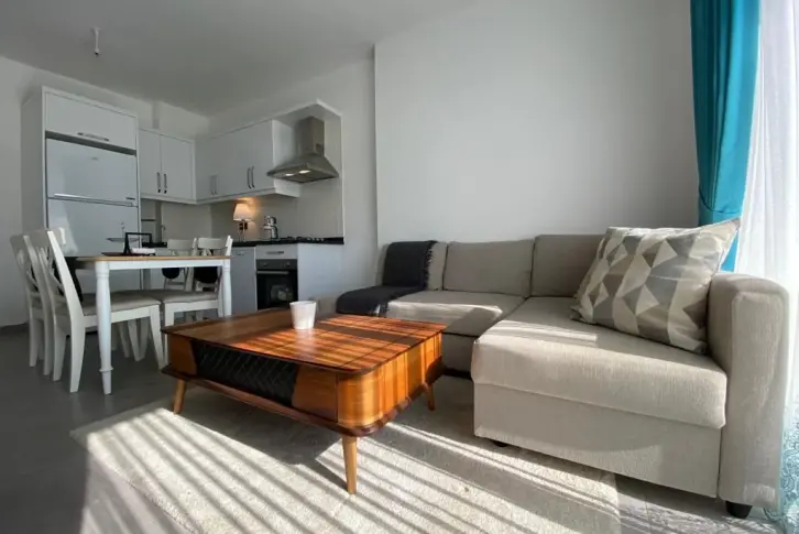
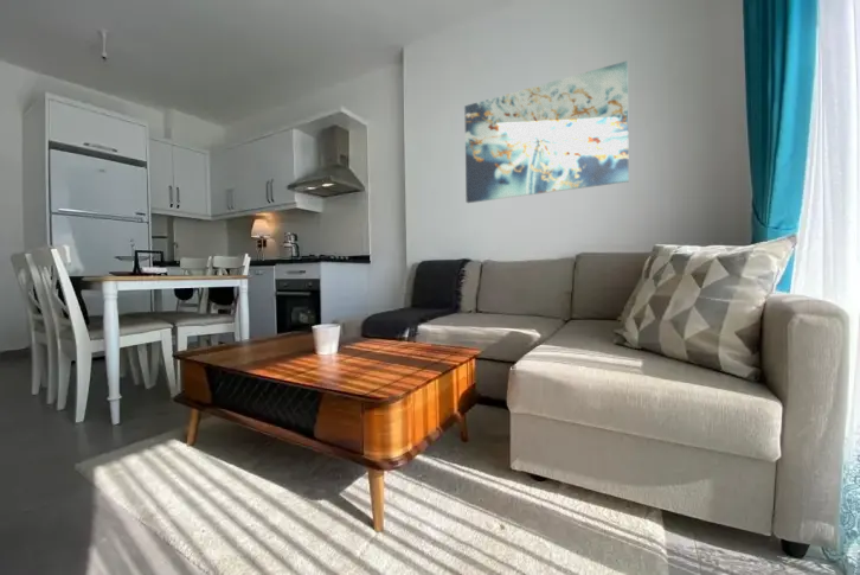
+ wall art (538, 140)
